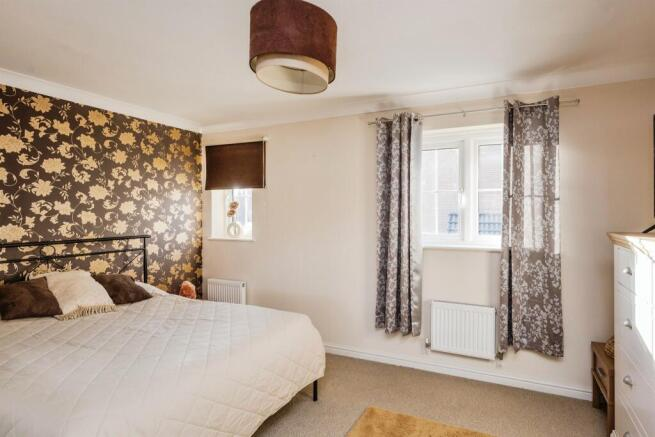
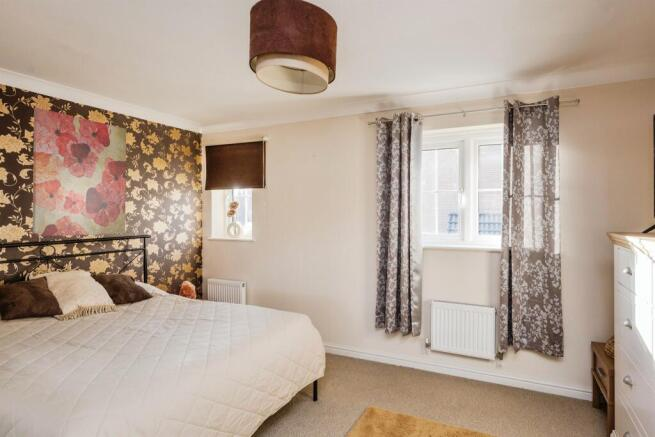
+ wall art (84, 177)
